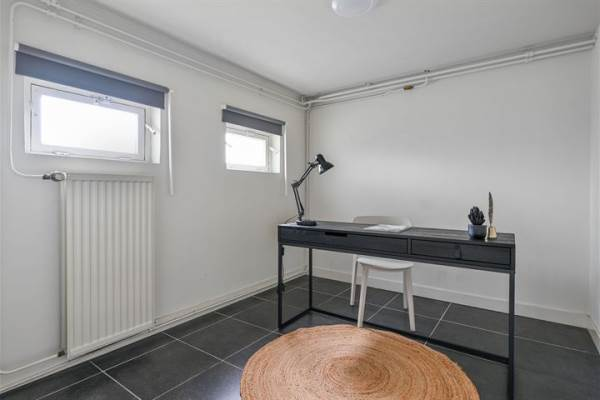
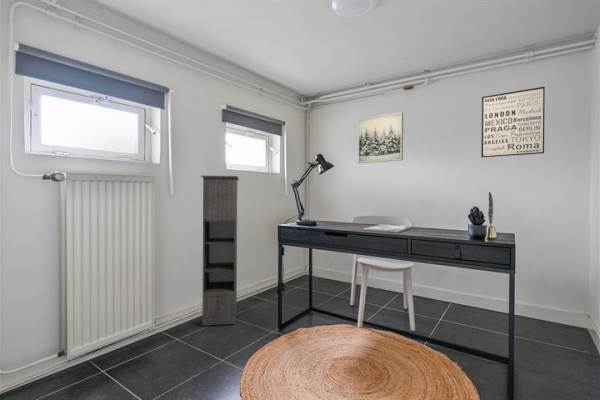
+ wall art (379, 138)
+ storage cabinet (220, 247)
+ wall art (511, 123)
